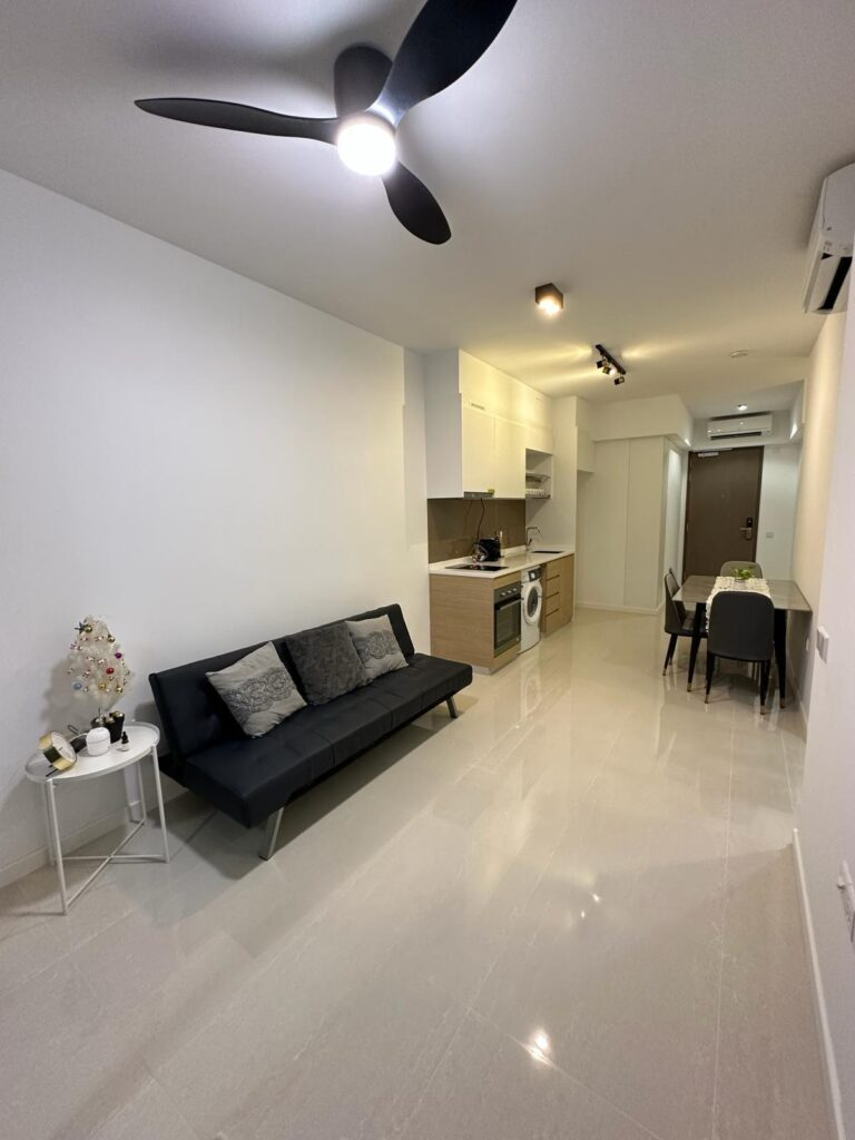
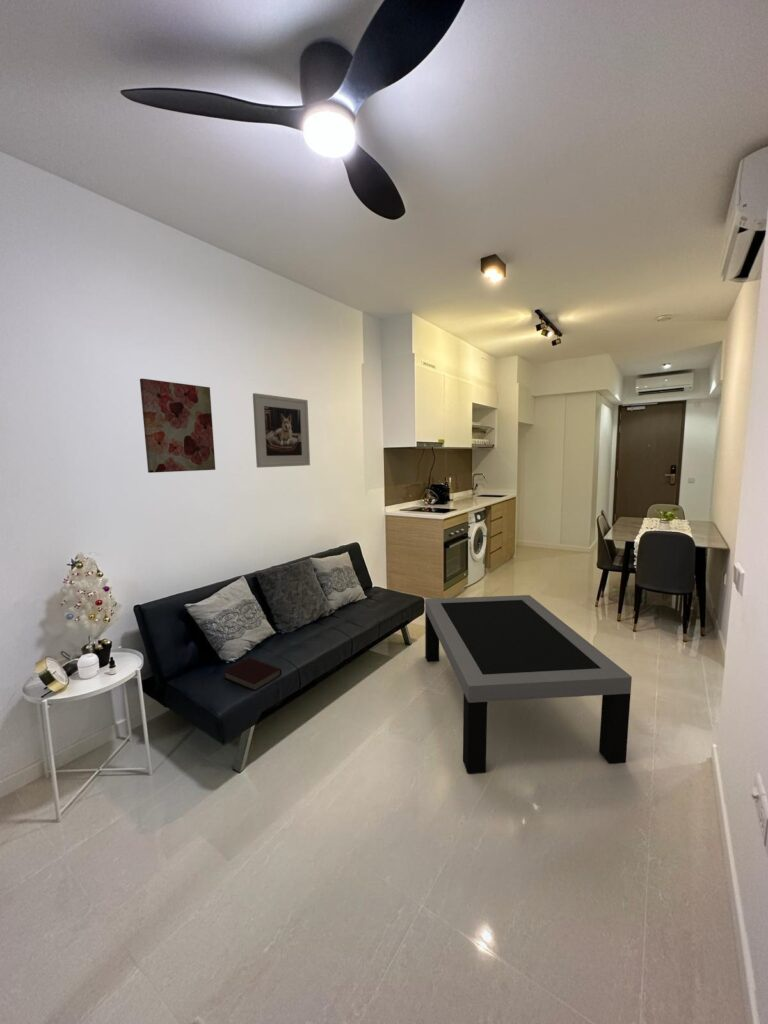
+ wall art (180, 427)
+ coffee table (505, 664)
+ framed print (283, 432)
+ book (252, 673)
